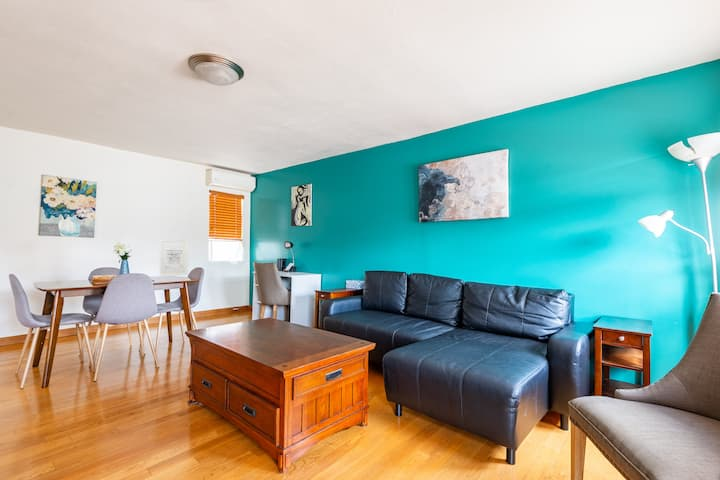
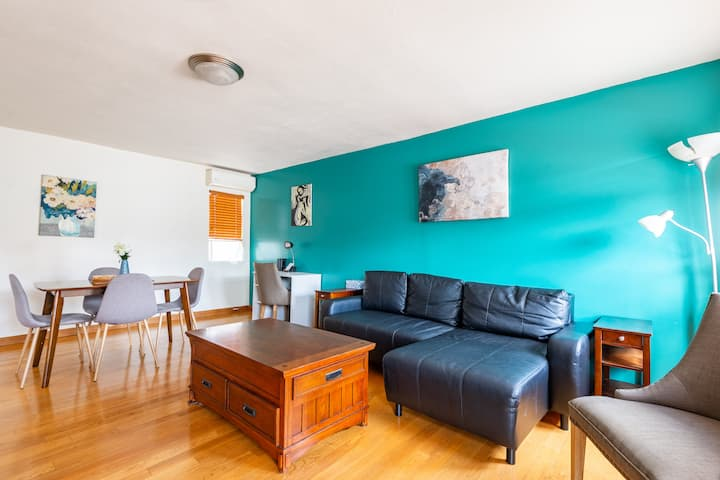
- wall art (174, 257)
